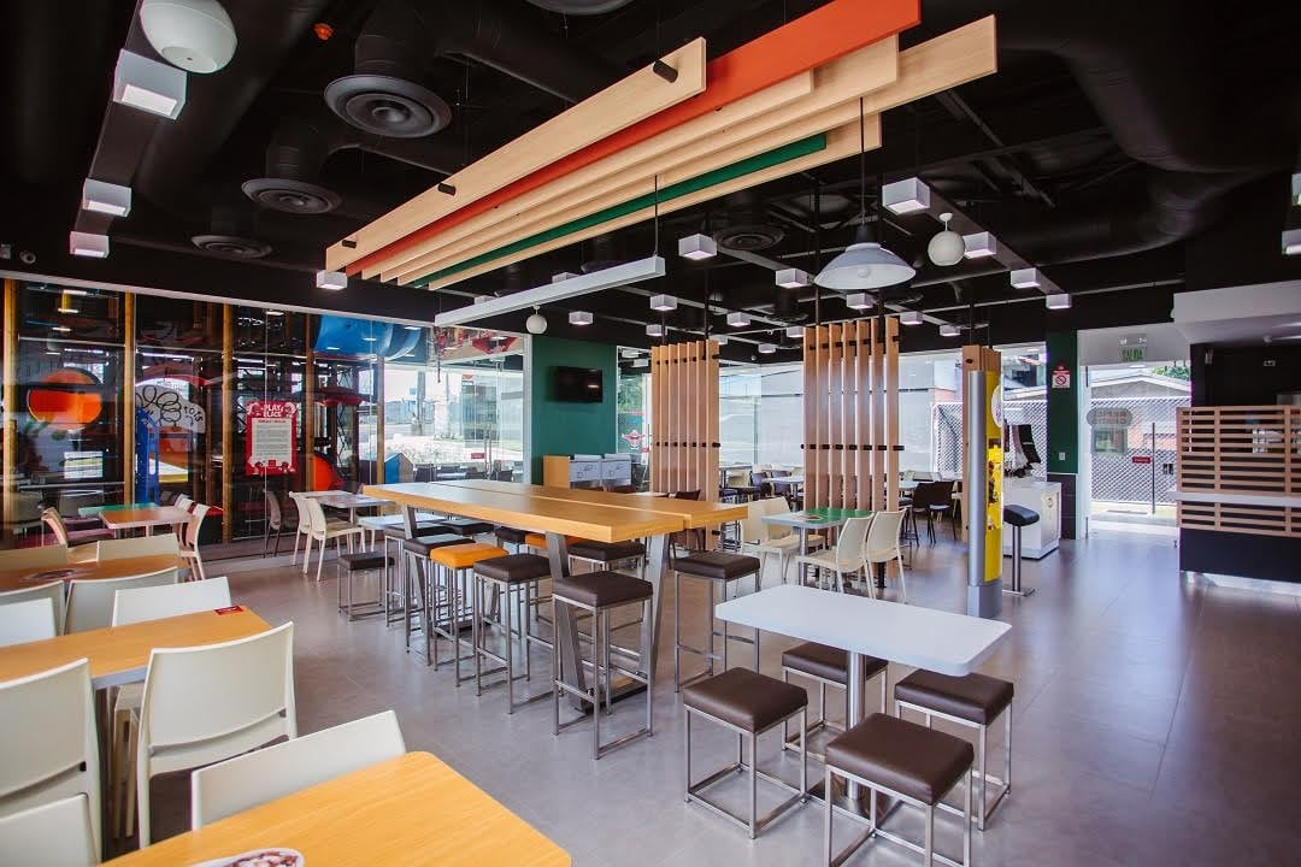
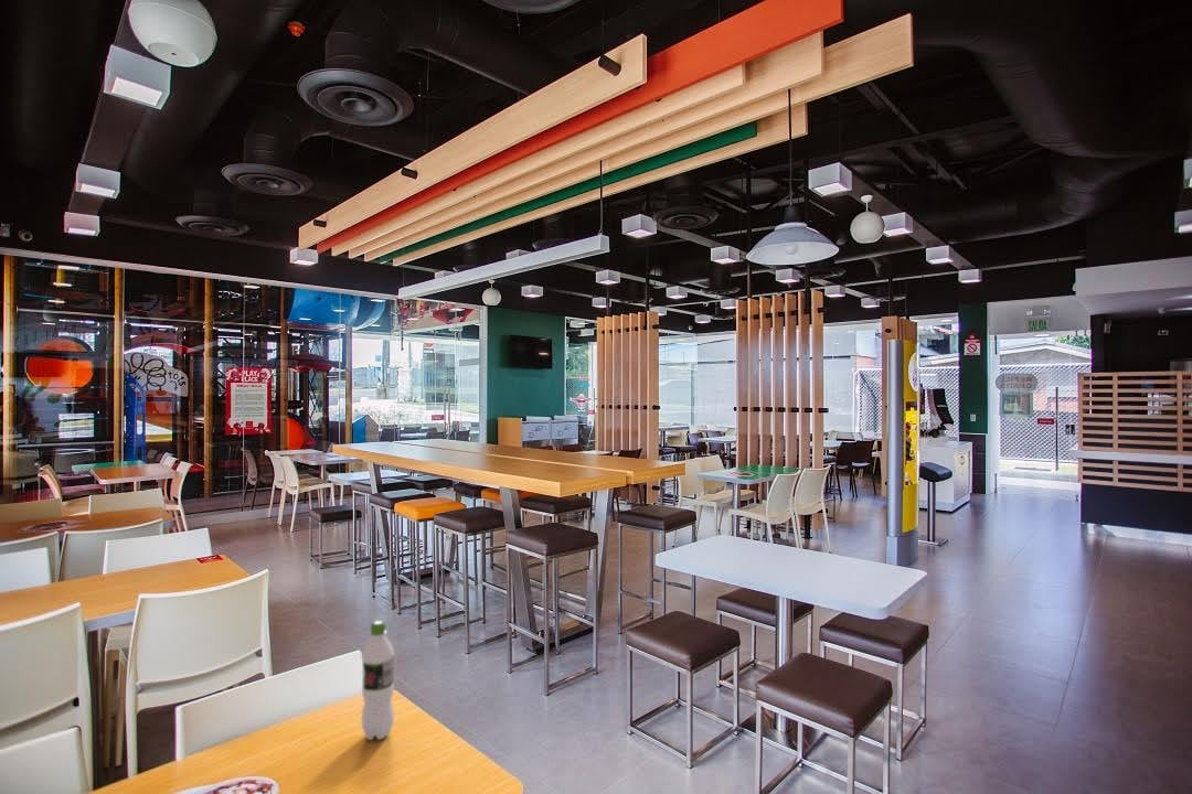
+ pop (377, 678)
